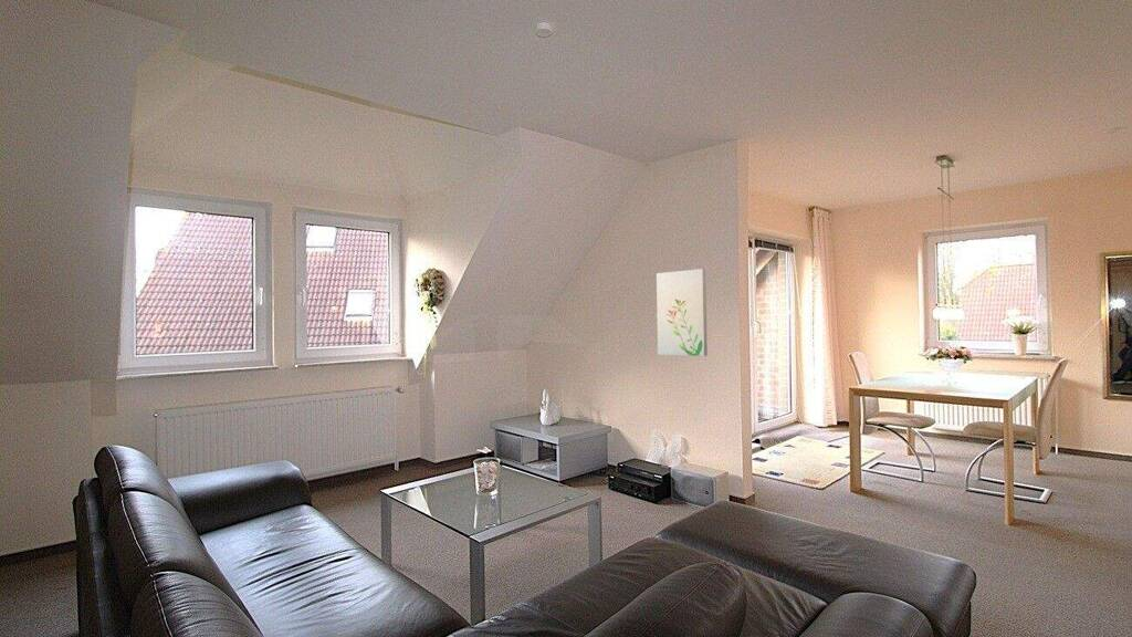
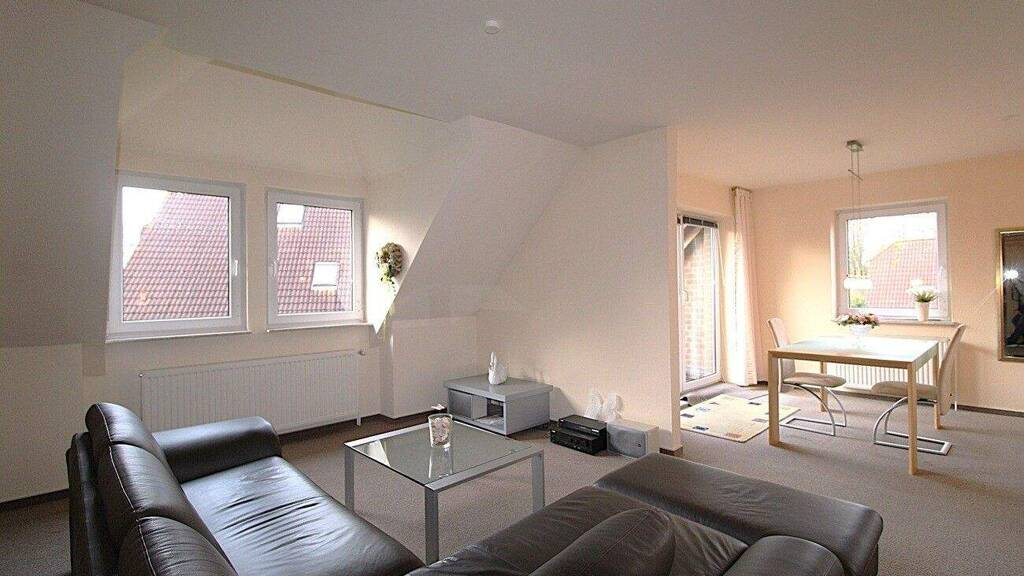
- wall art (681, 313)
